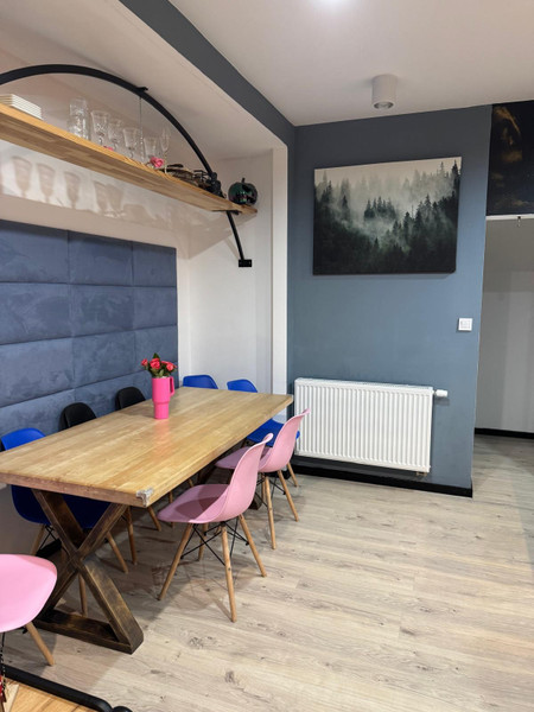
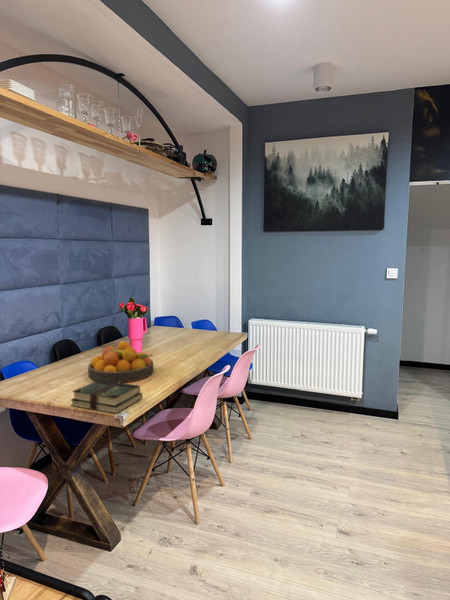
+ fruit bowl (121, 359)
+ book (107, 395)
